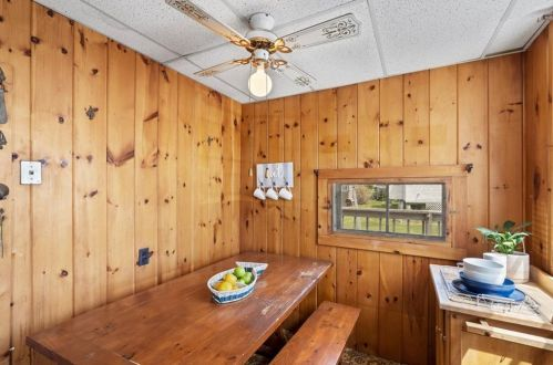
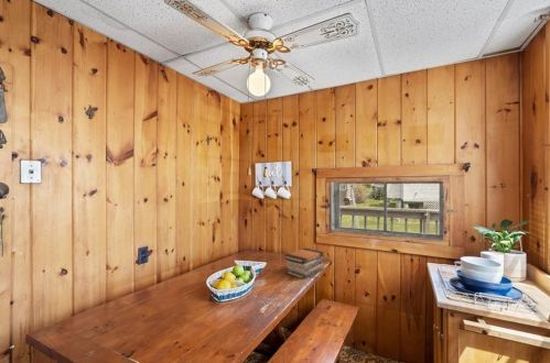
+ book stack (304, 262)
